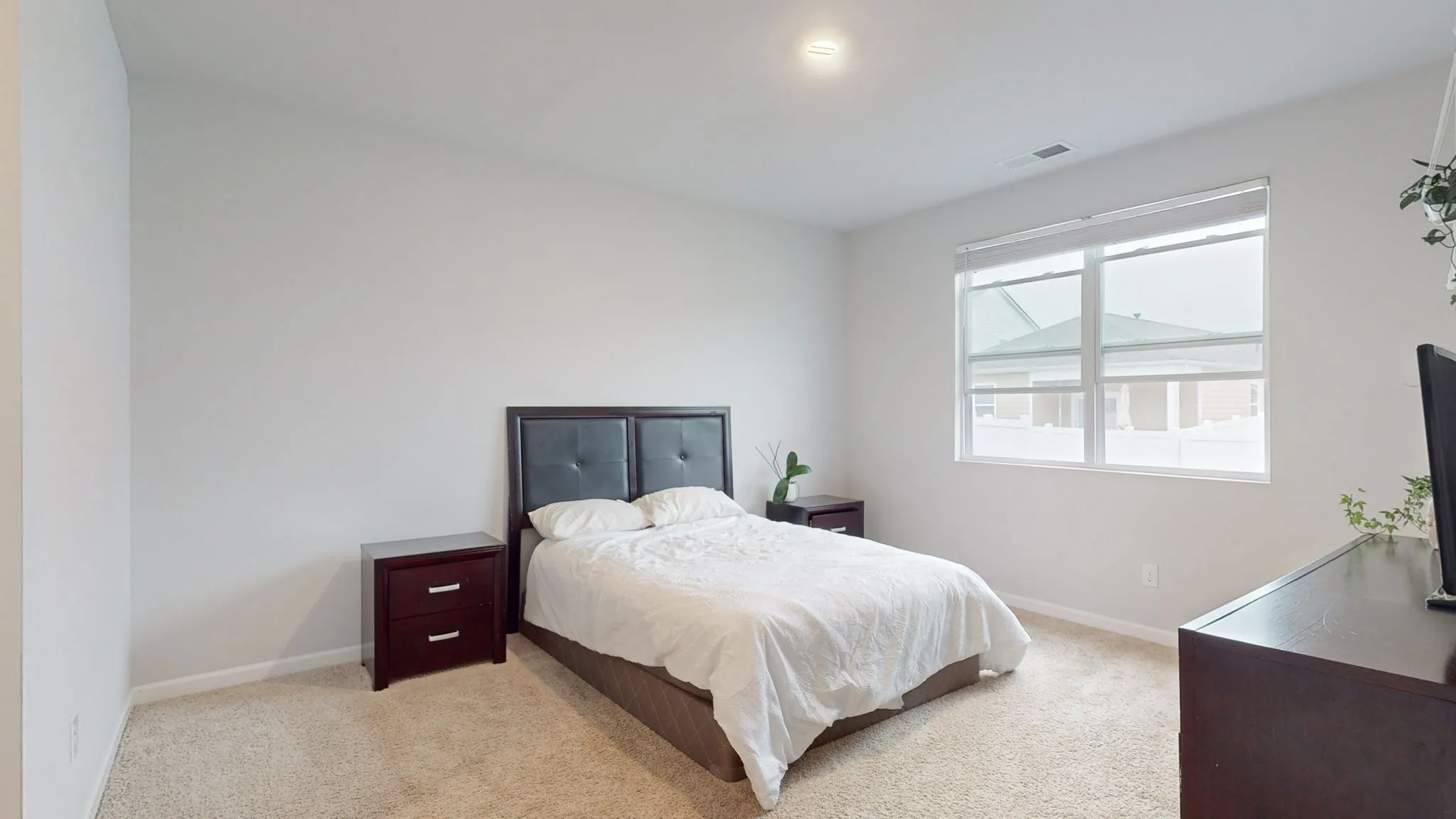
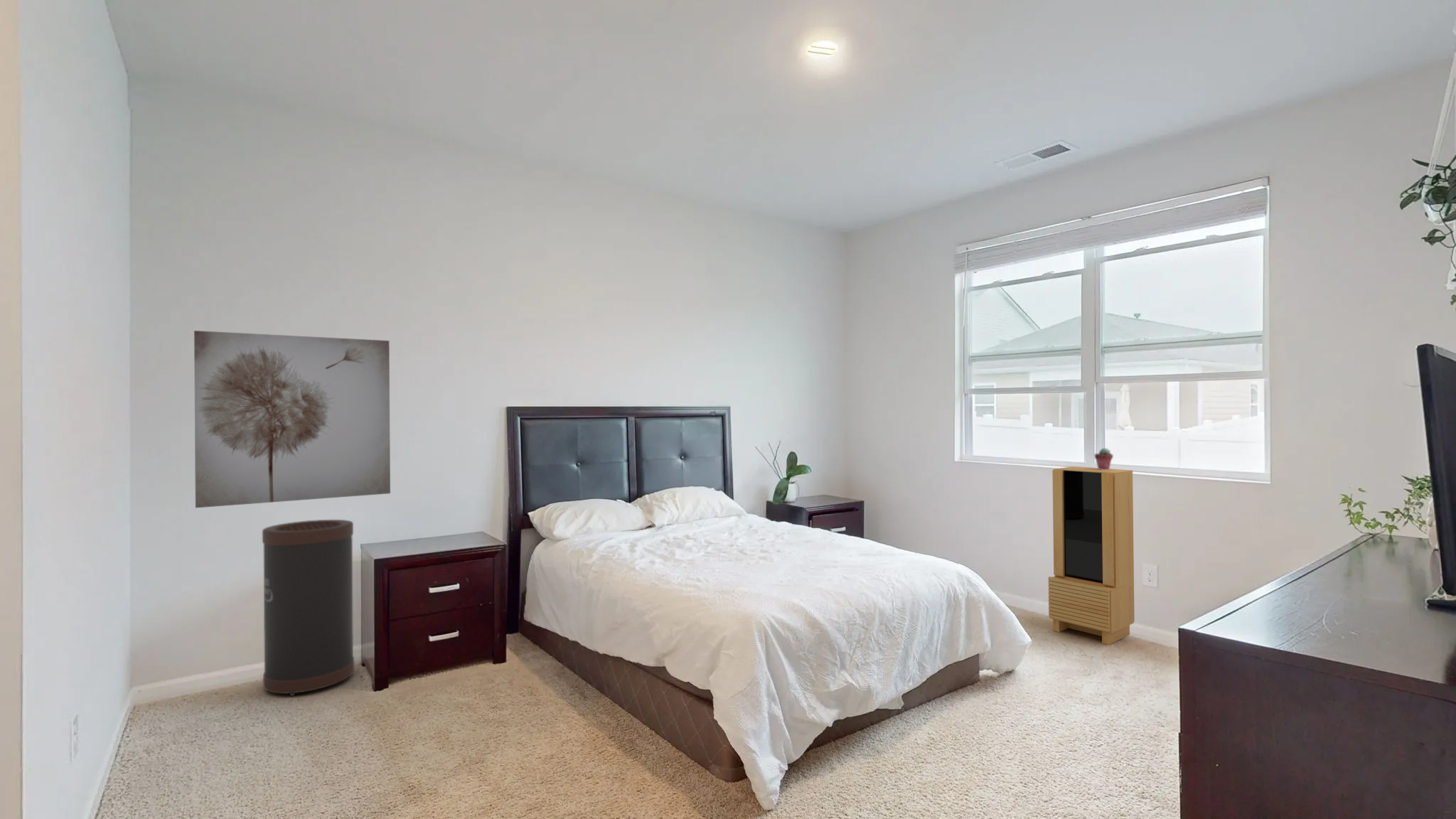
+ storage cabinet (1090, 551)
+ wall art (299, 418)
+ trash can (309, 603)
+ potted succulent (1103, 458)
